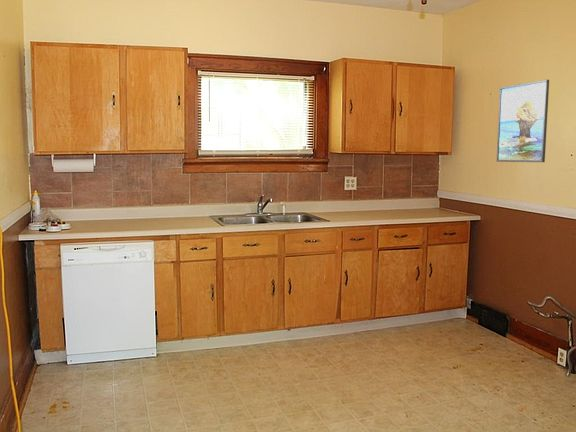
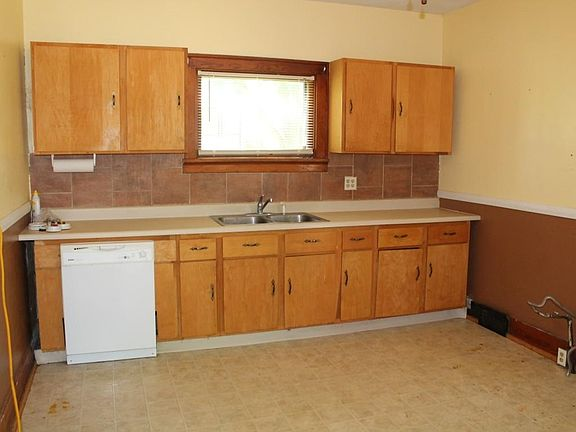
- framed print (521, 123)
